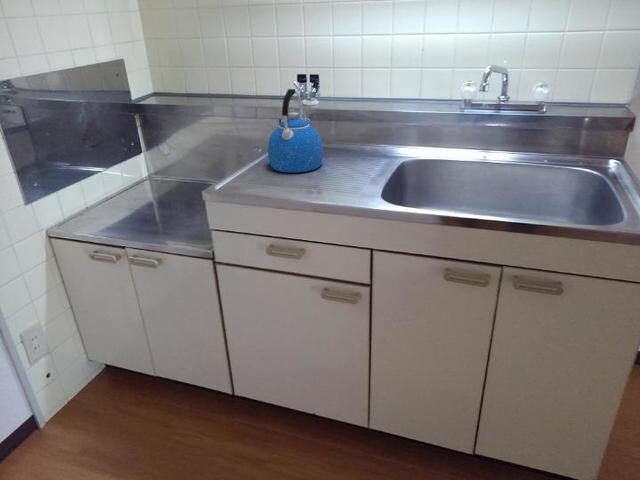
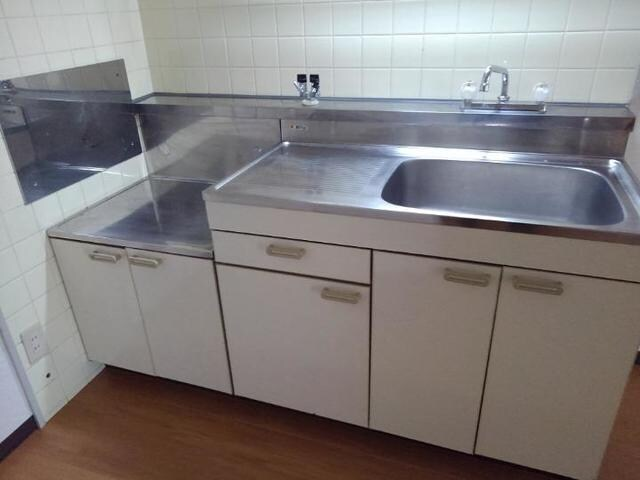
- kettle (296, 126)
